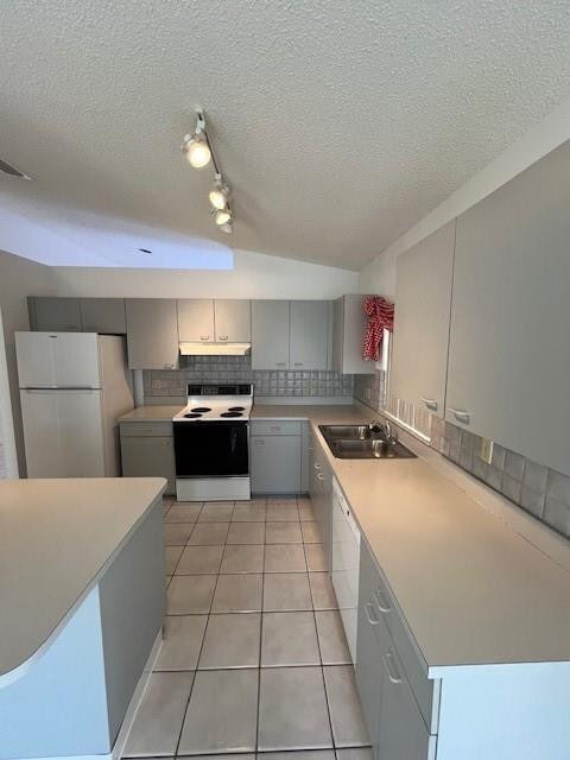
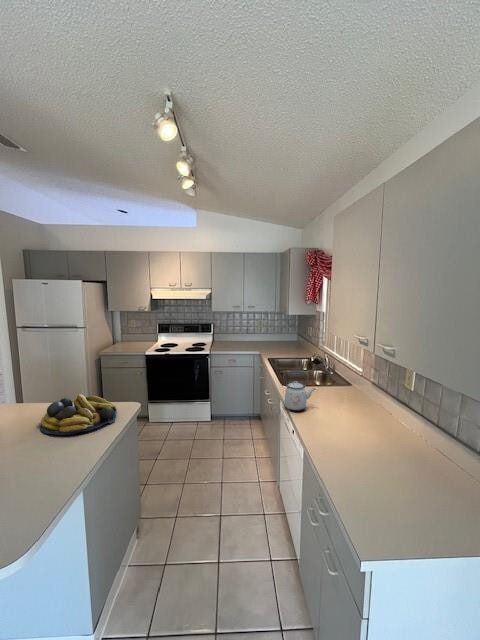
+ kettle (299, 389)
+ fruit bowl (79, 408)
